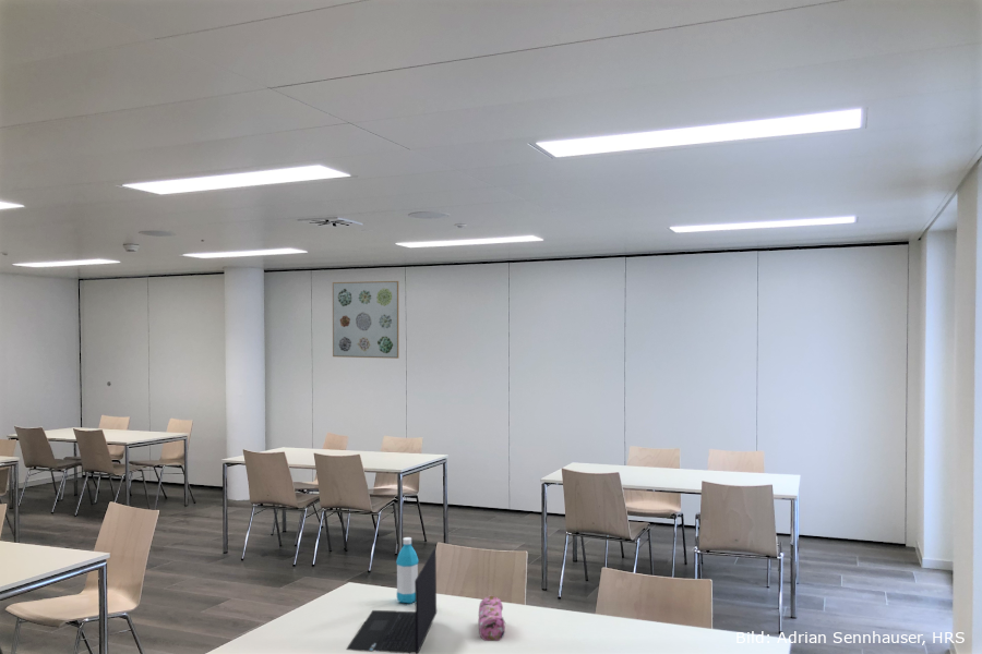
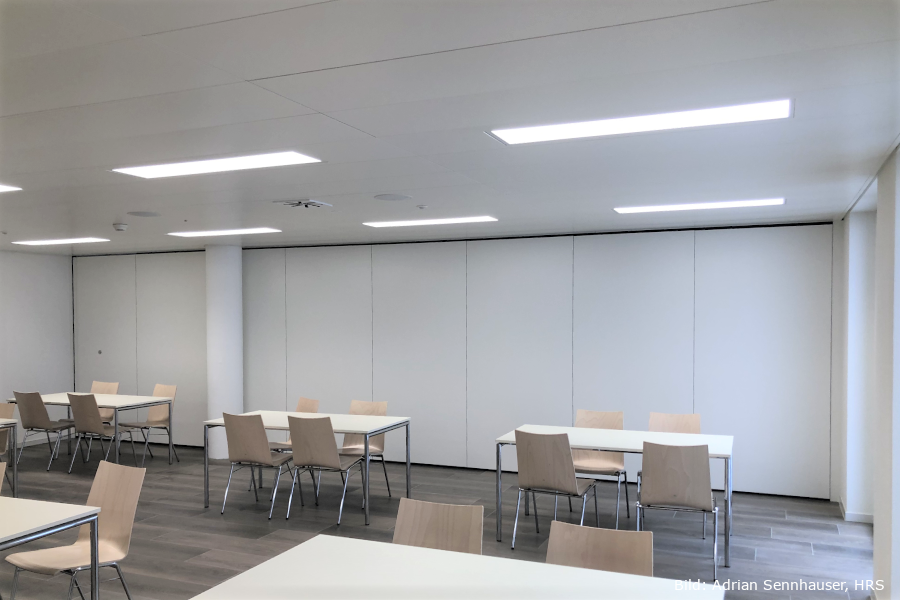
- laptop (393, 610)
- wall art (364, 319)
- water bottle (407, 569)
- pencil case (491, 617)
